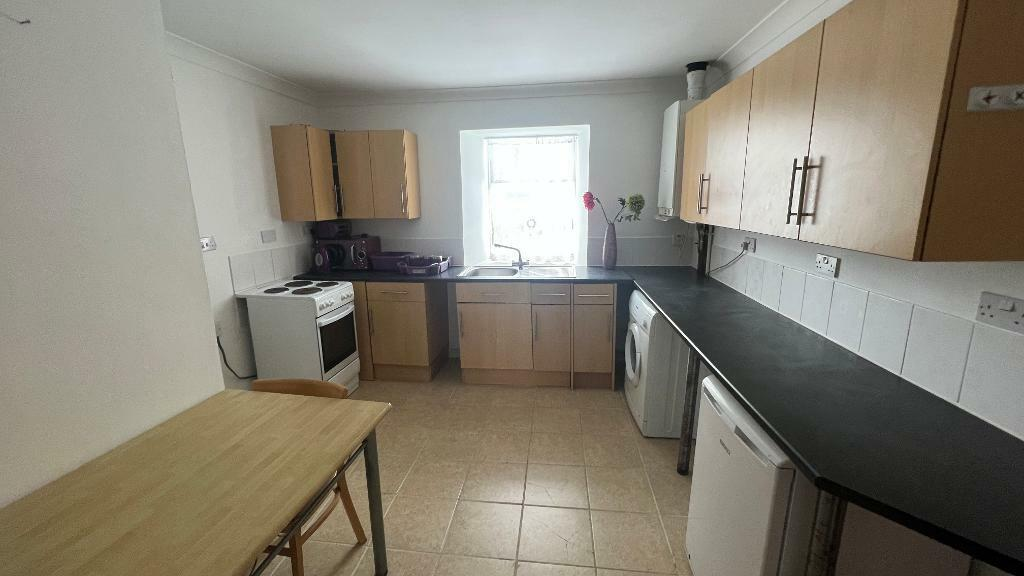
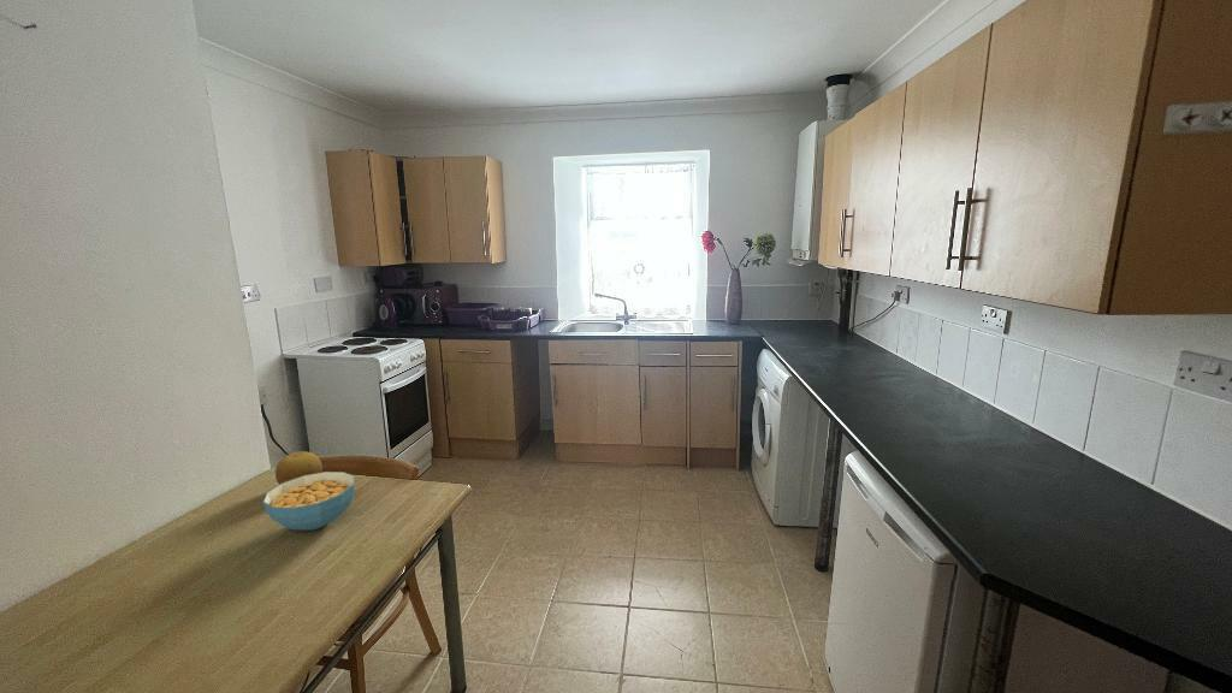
+ fruit (298, 470)
+ cereal bowl (313, 505)
